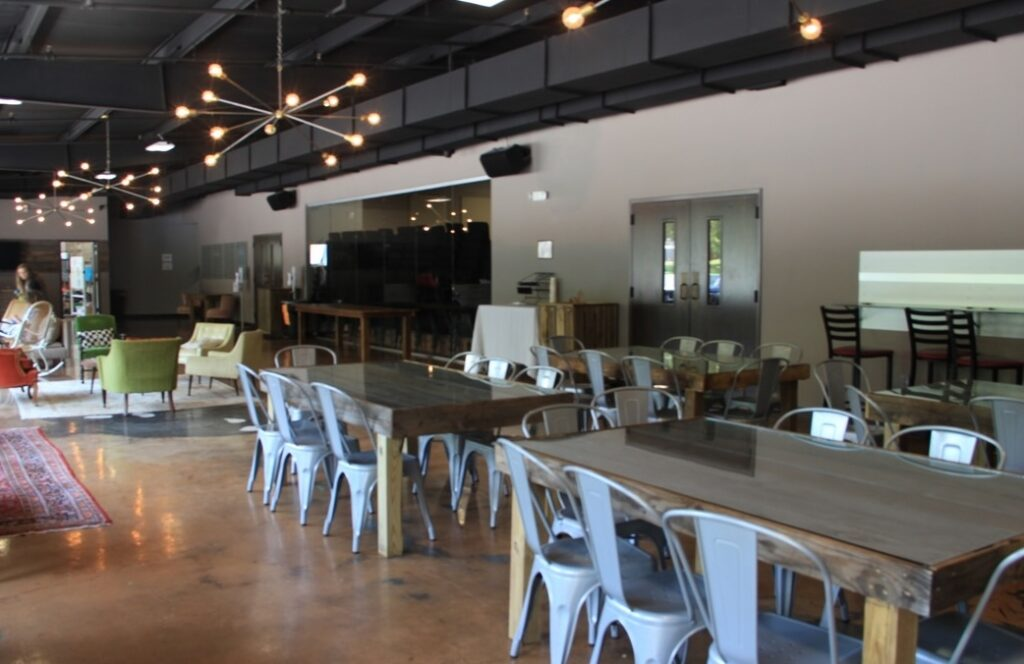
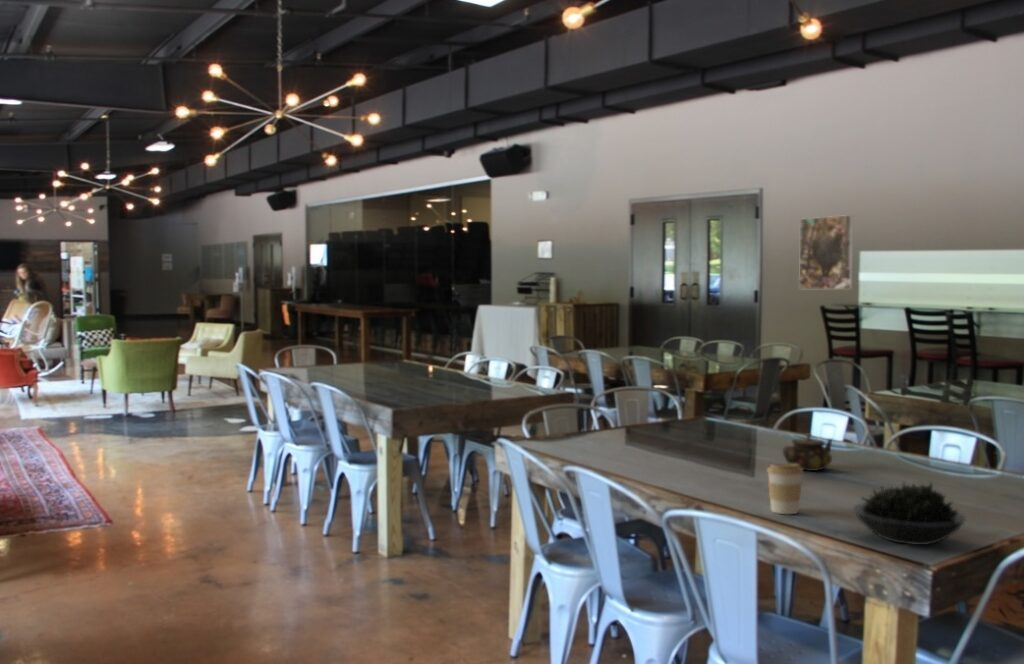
+ teapot (808, 450)
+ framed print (825, 253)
+ coffee cup (784, 487)
+ succulent plant (907, 510)
